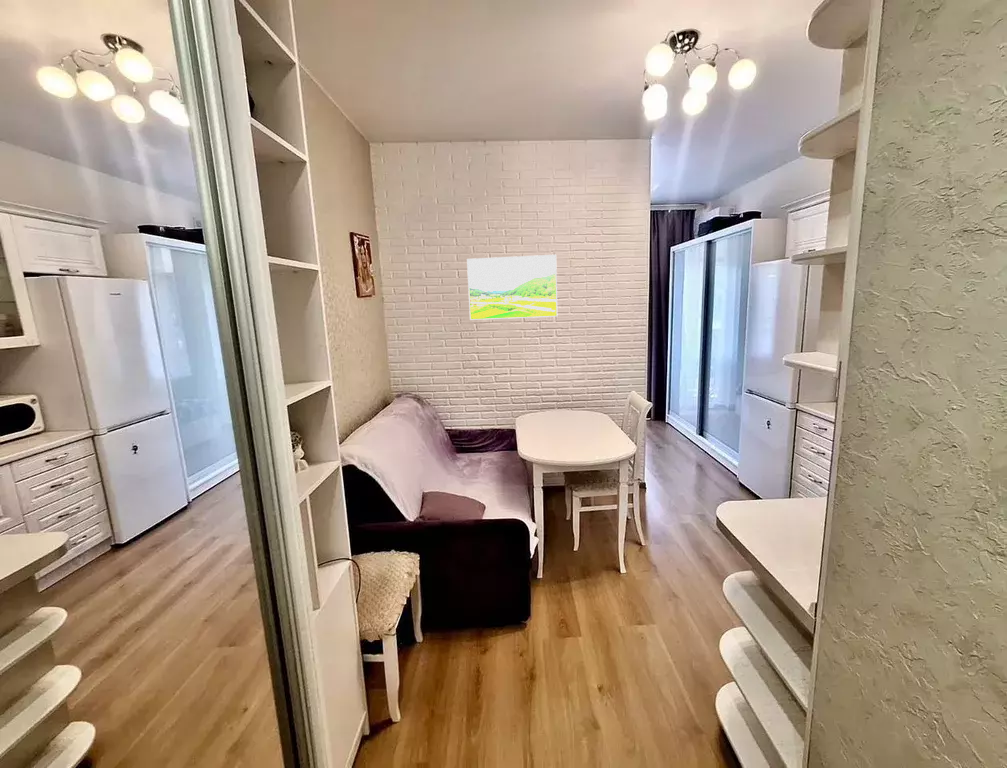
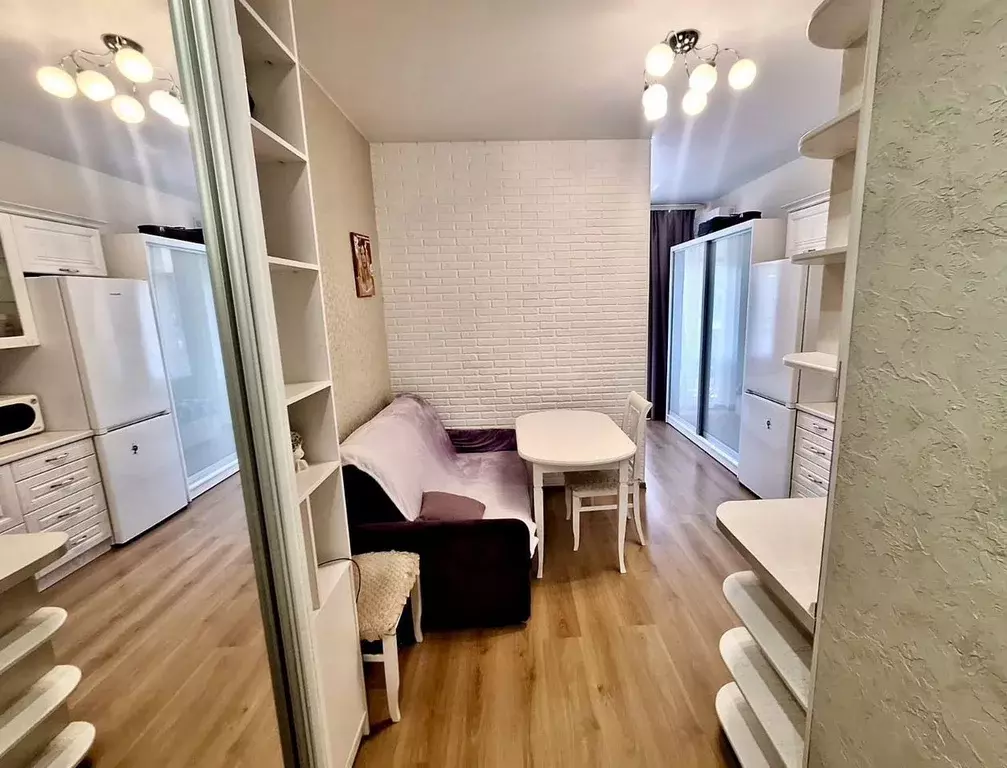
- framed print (512, 287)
